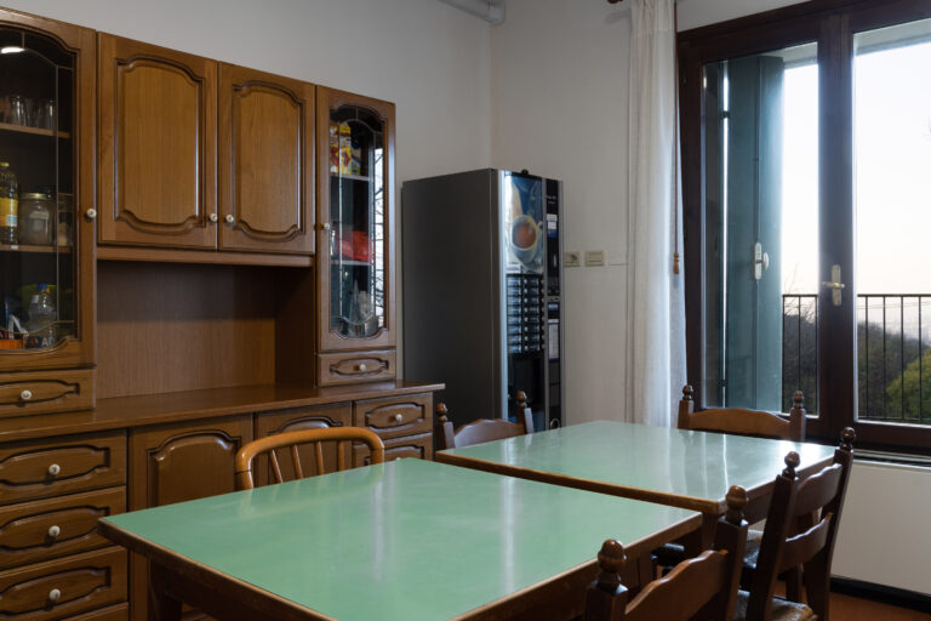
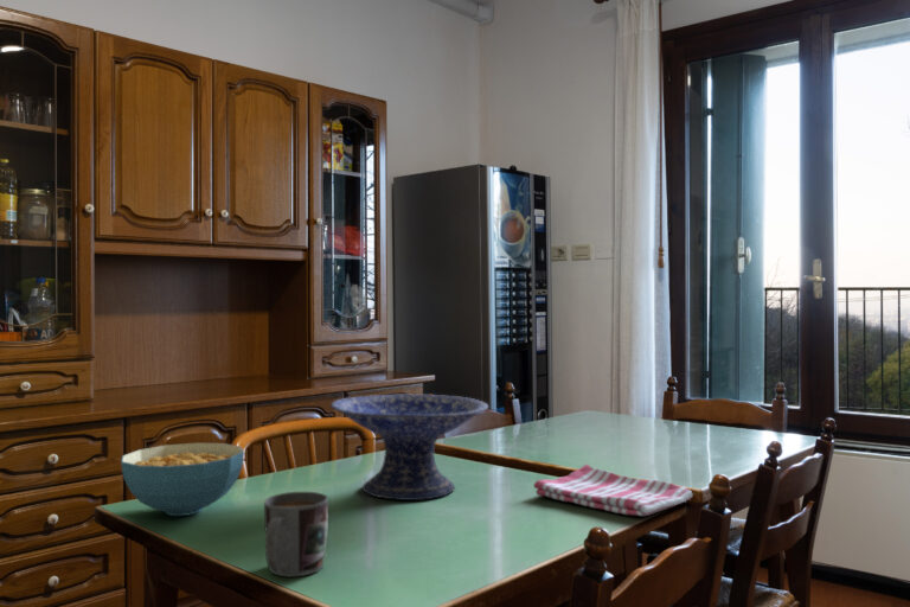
+ dish towel (611, 488)
+ cereal bowl (184, 481)
+ decorative bowl (410, 445)
+ mug (290, 537)
